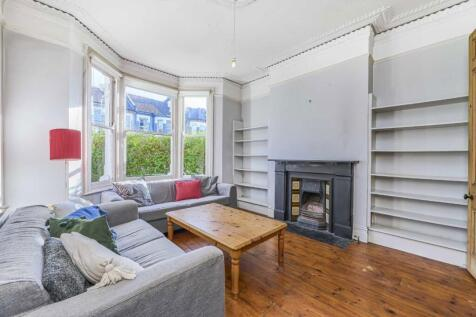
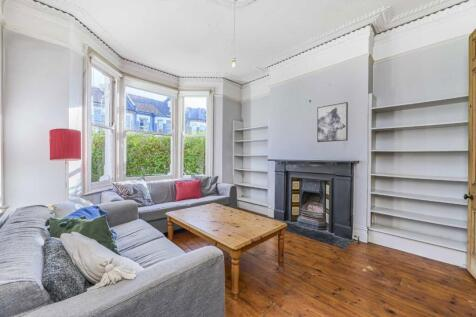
+ wall art (331, 123)
